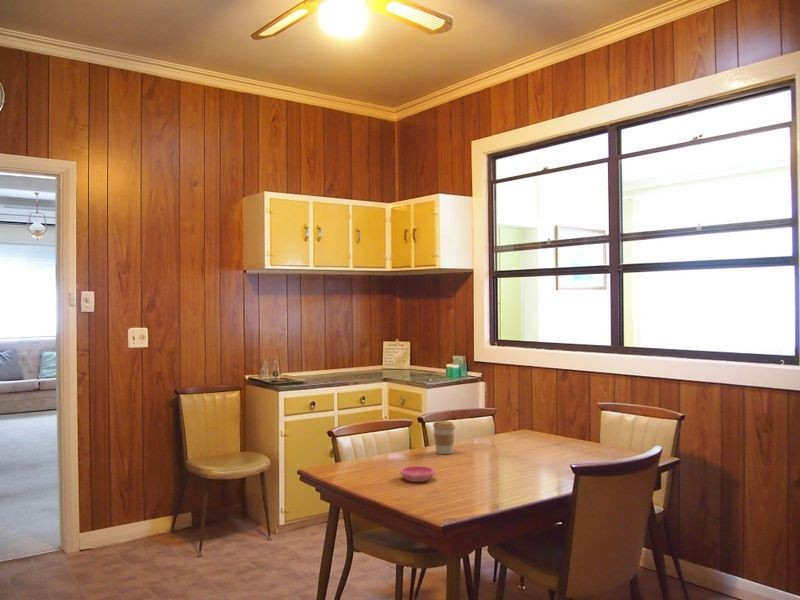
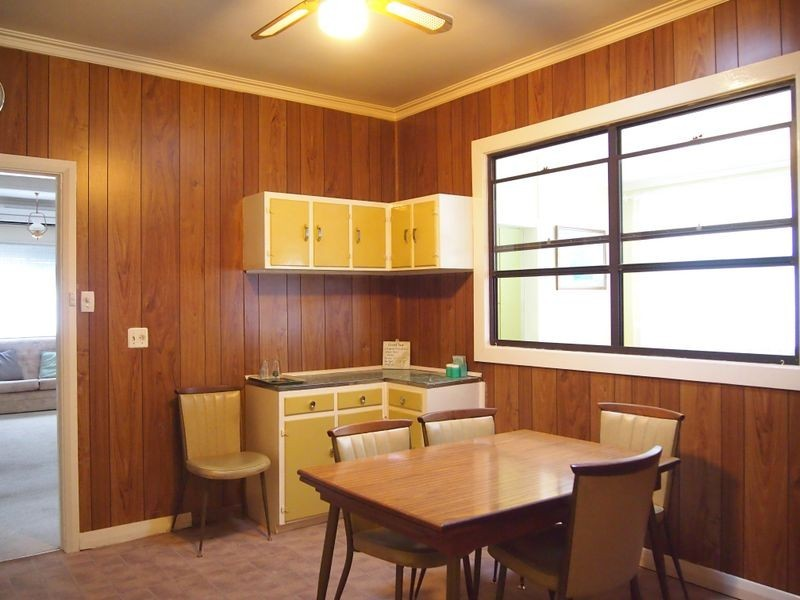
- saucer (417, 474)
- coffee cup (444, 436)
